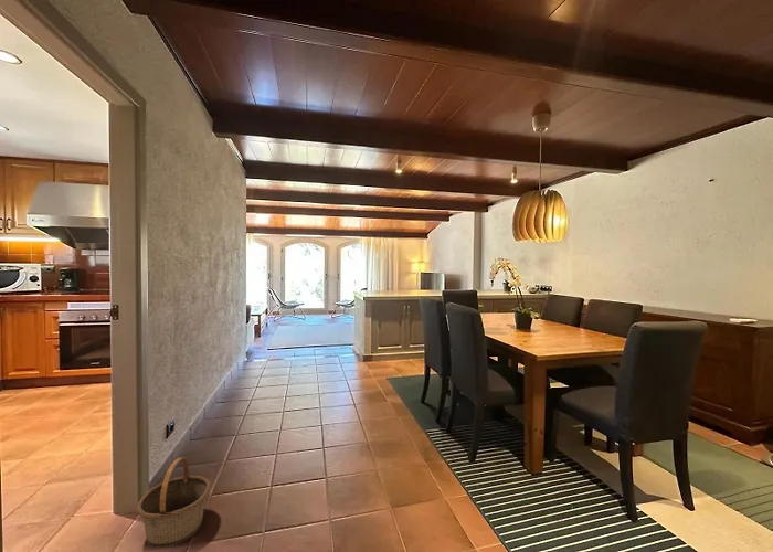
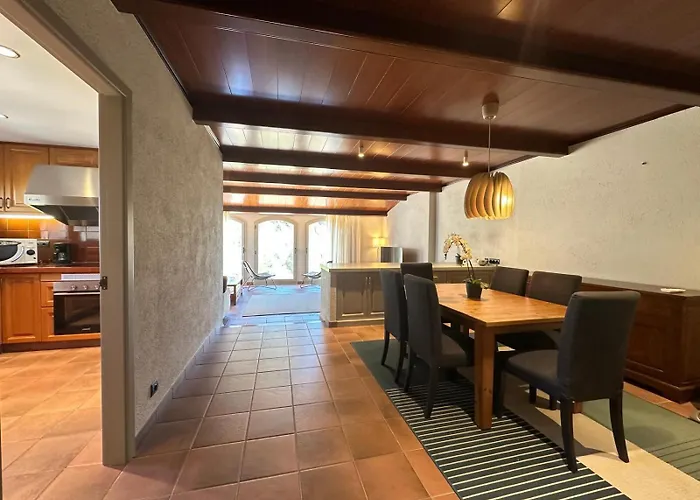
- basket (174, 496)
